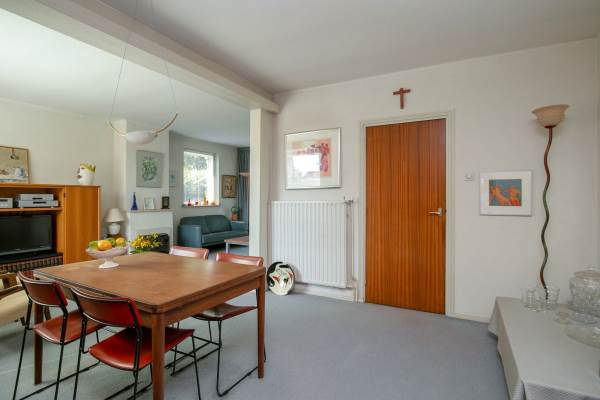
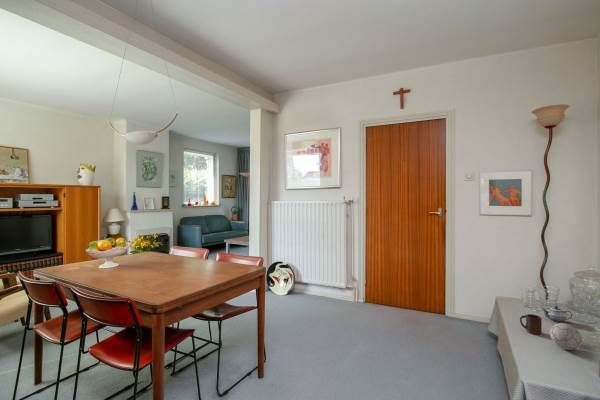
+ cup (531, 324)
+ teapot (556, 313)
+ decorative ball (565, 336)
